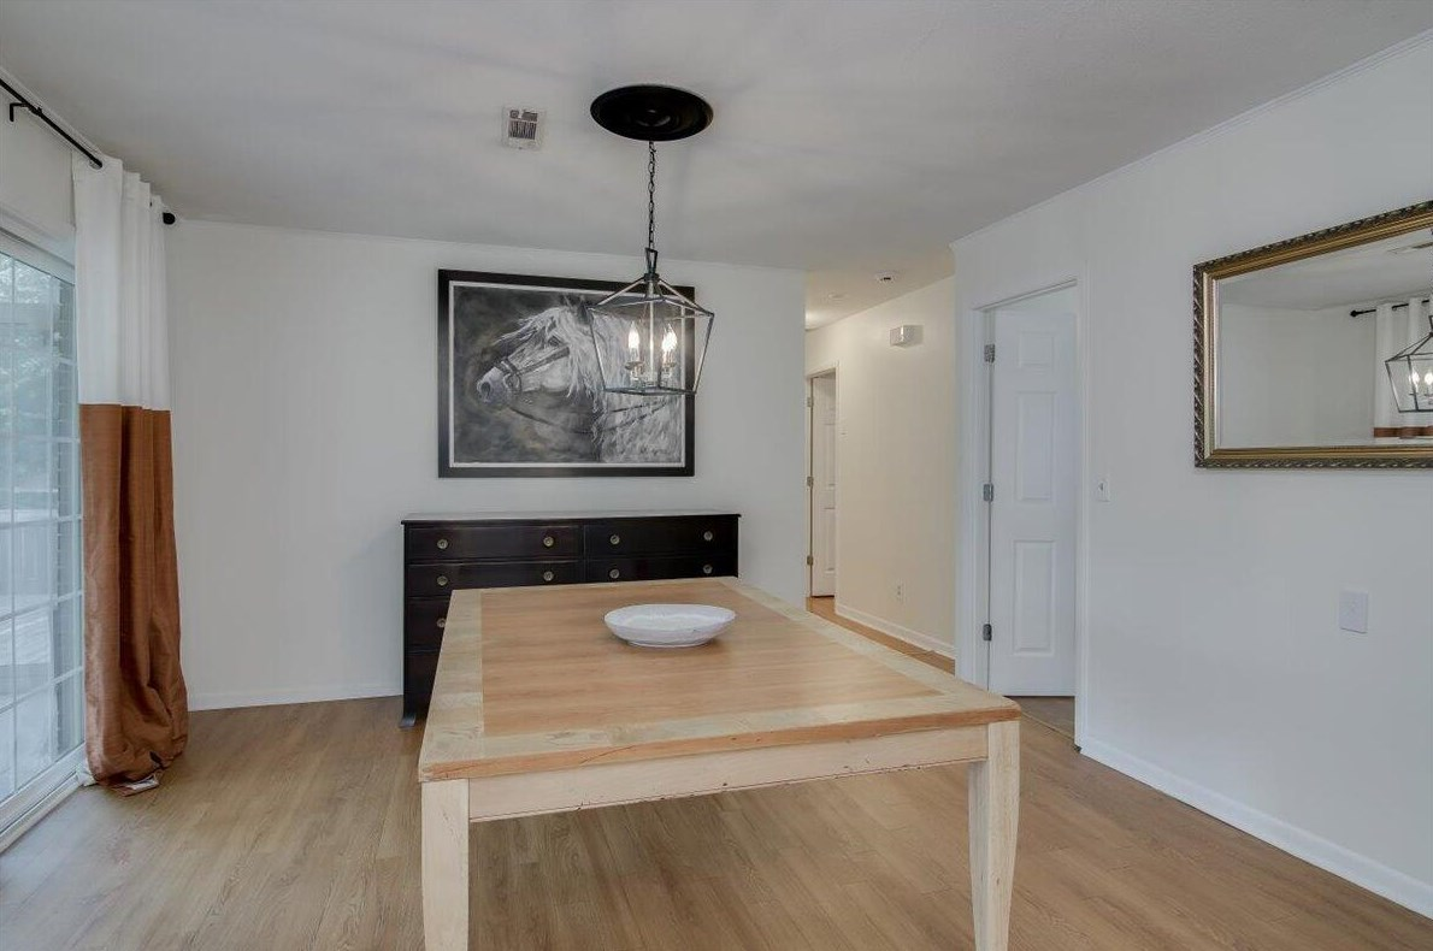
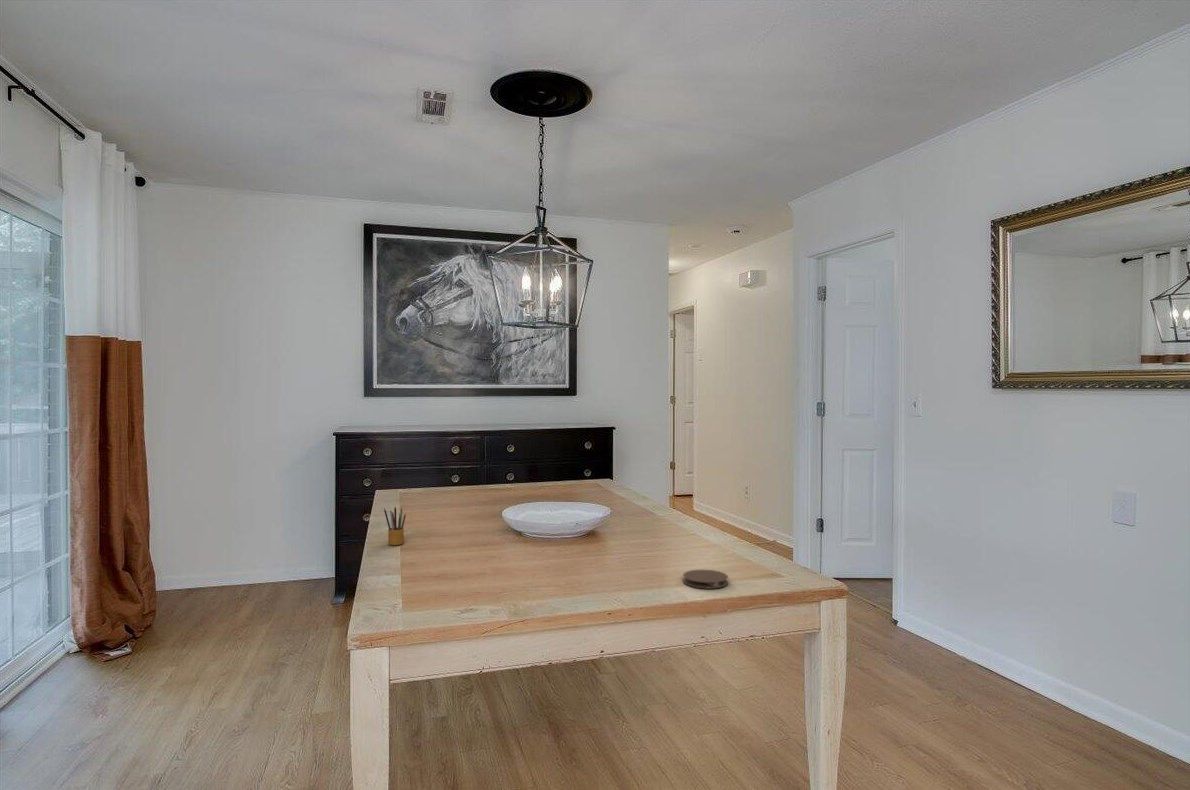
+ pencil box (395, 525)
+ coaster (705, 578)
